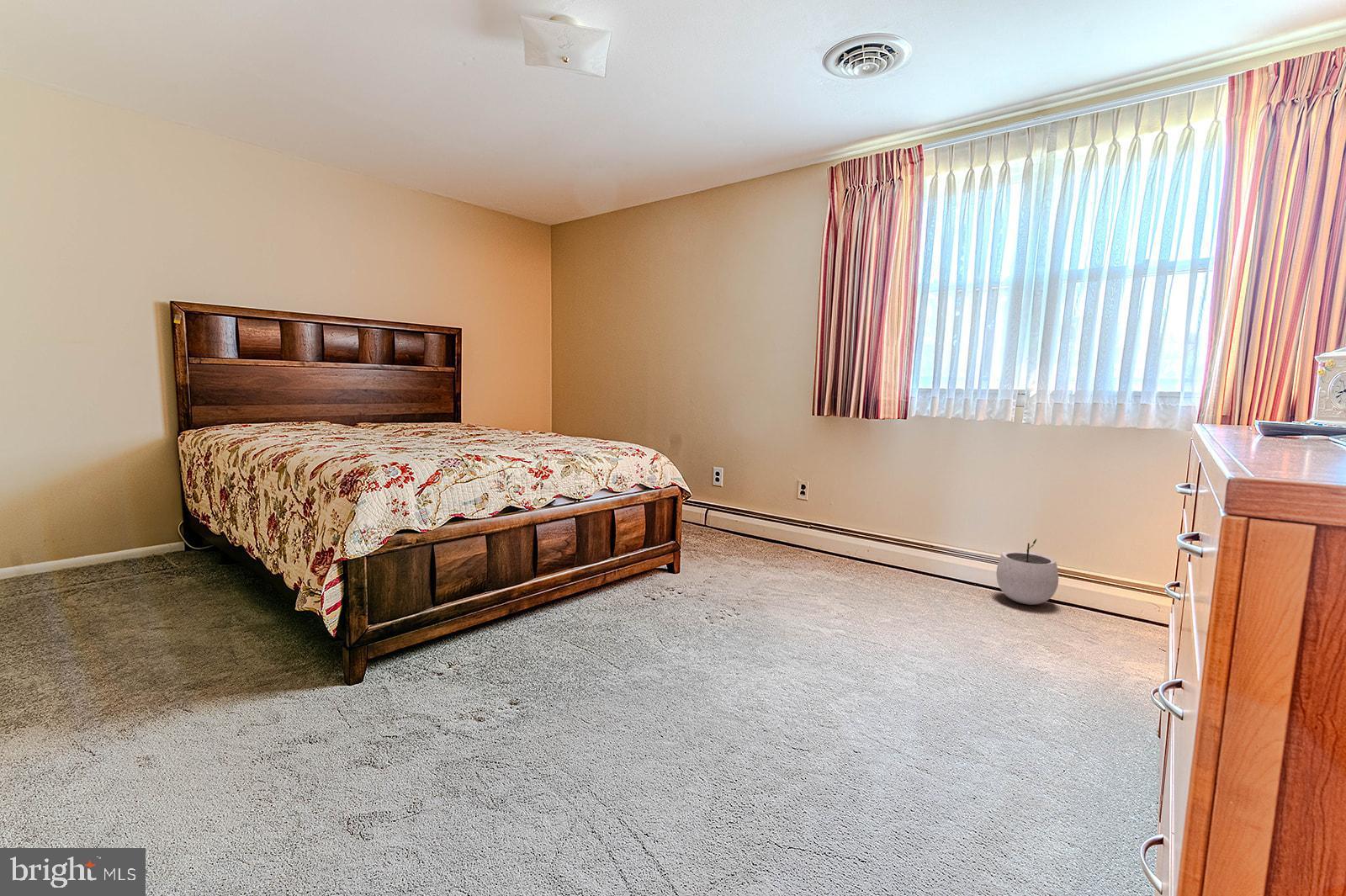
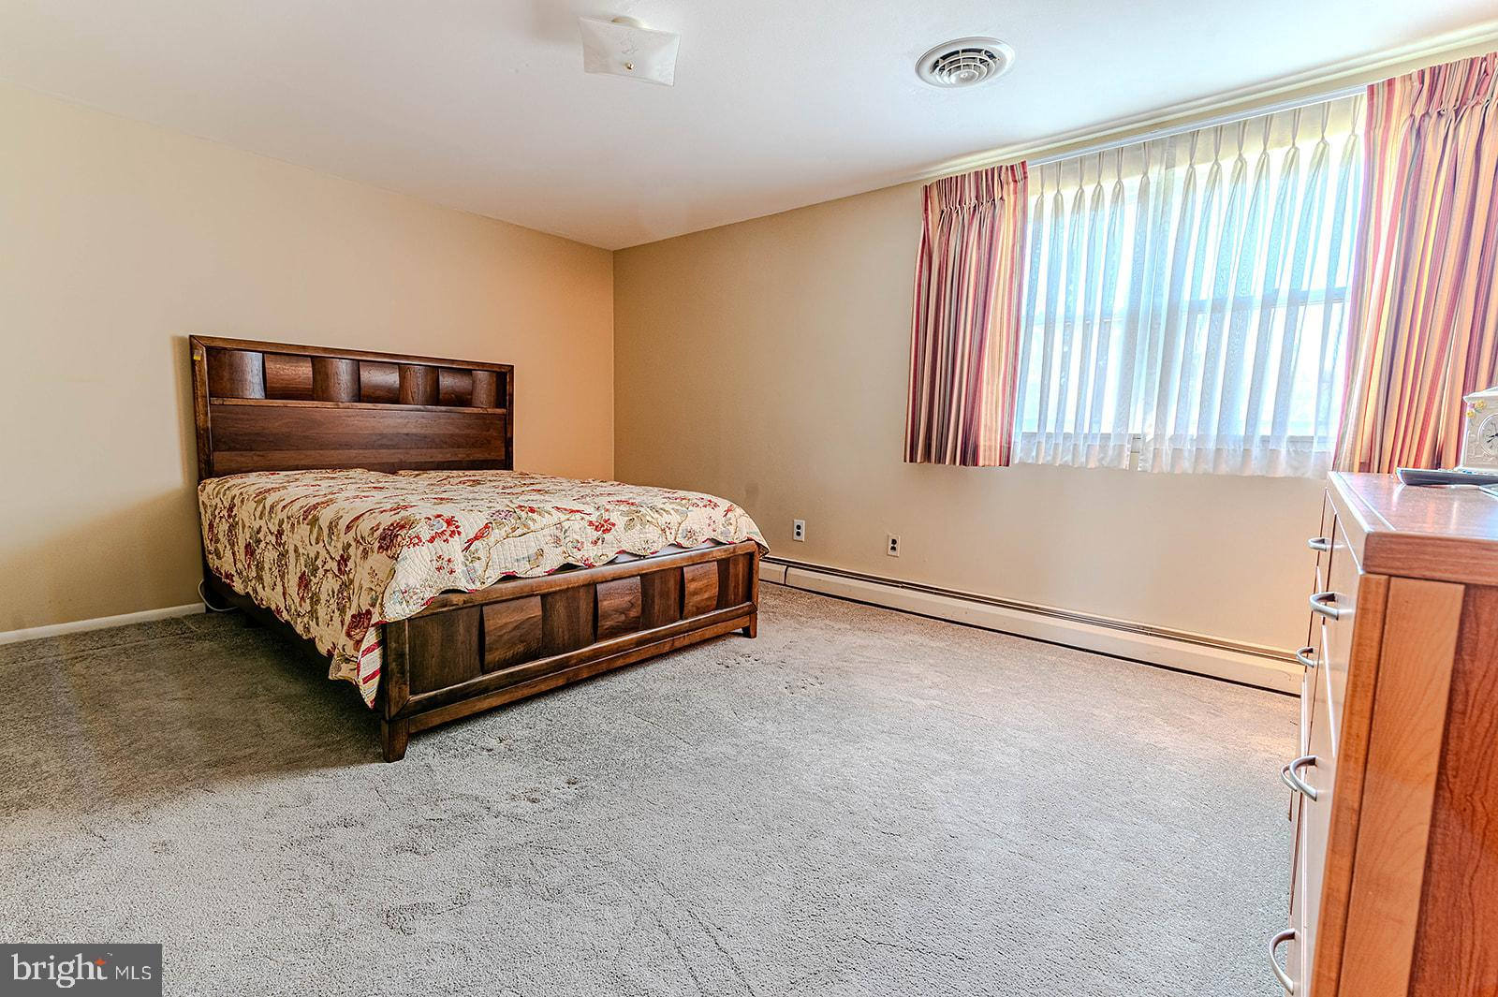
- plant pot (1027, 570)
